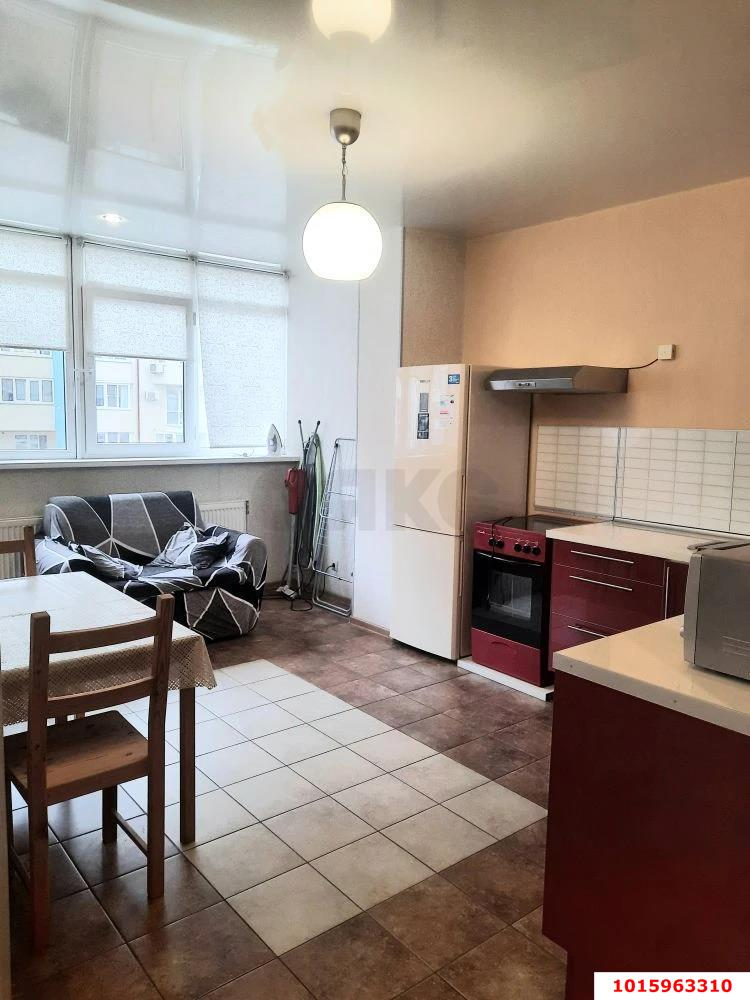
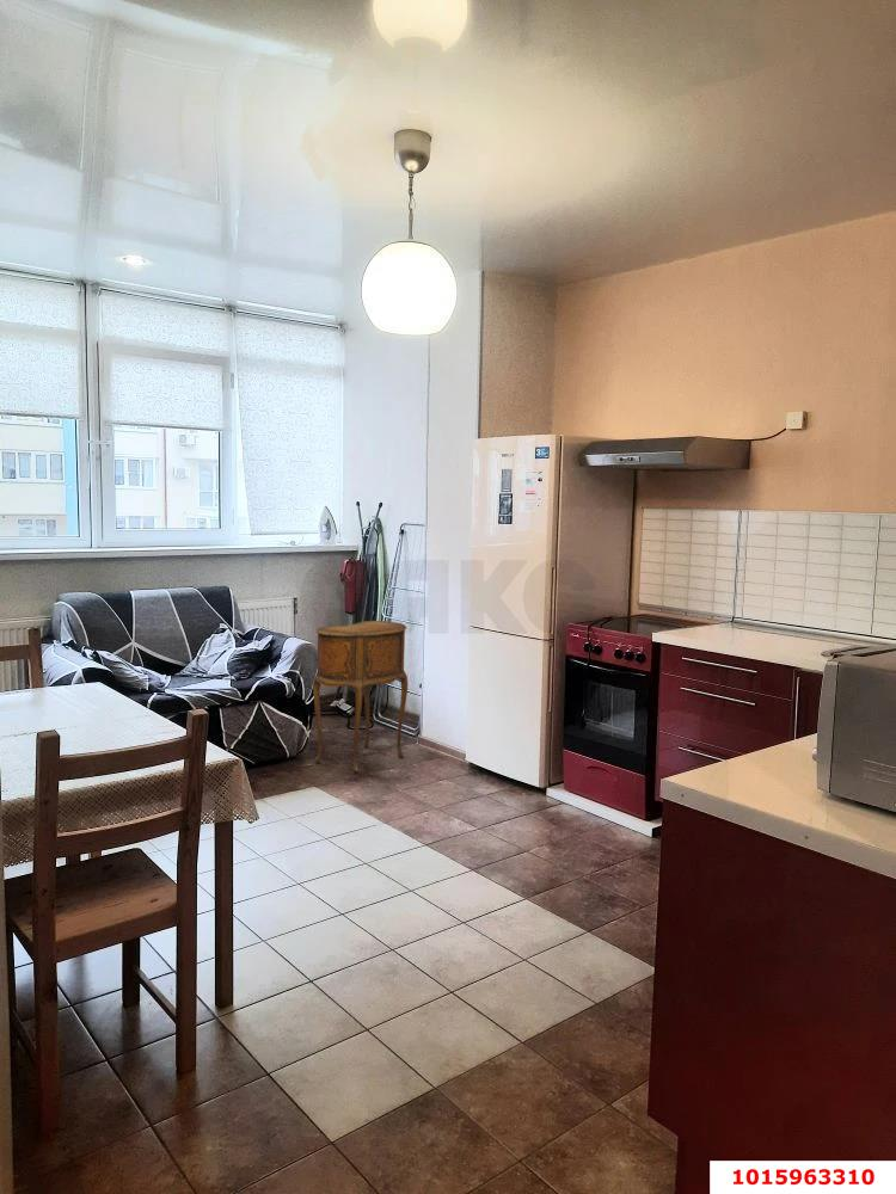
+ side table (362, 693)
